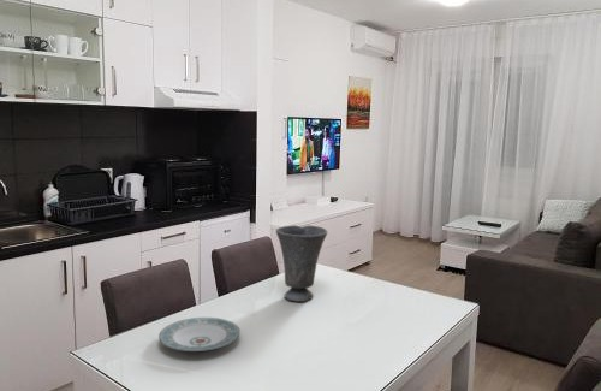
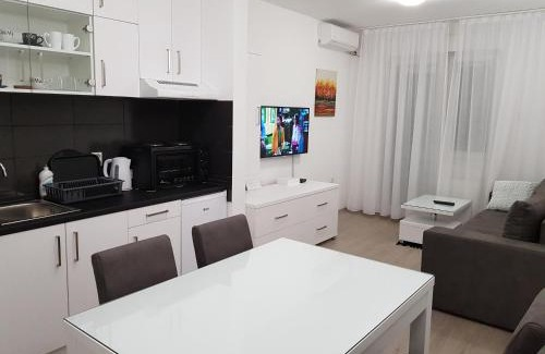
- plate (200, 337)
- vase (300, 263)
